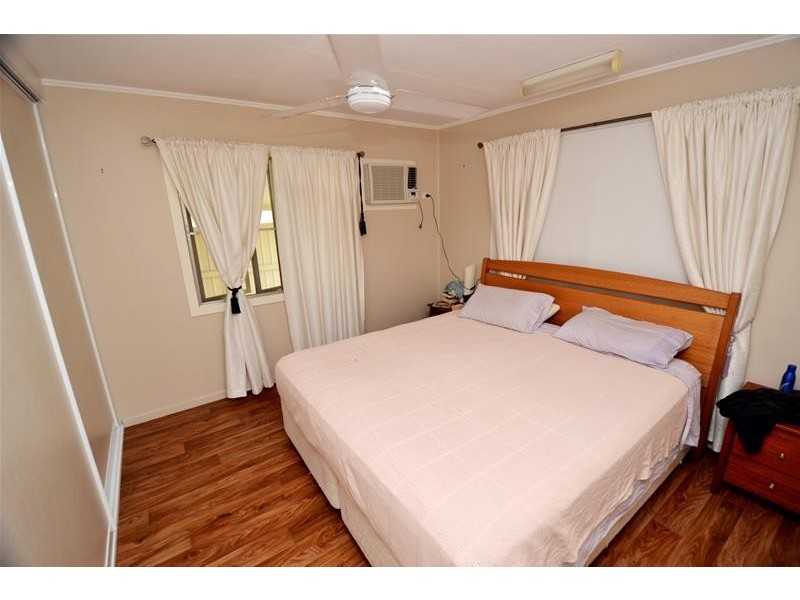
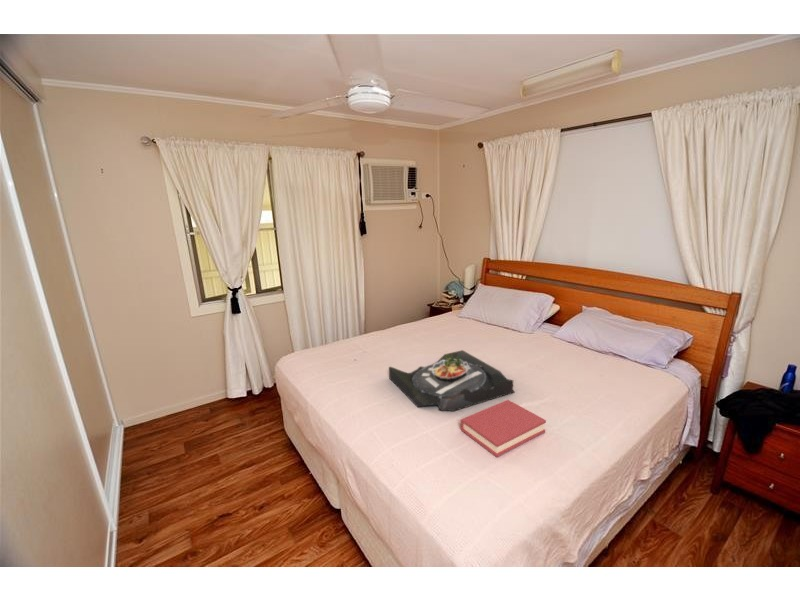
+ serving tray (448, 371)
+ hardback book (502, 425)
